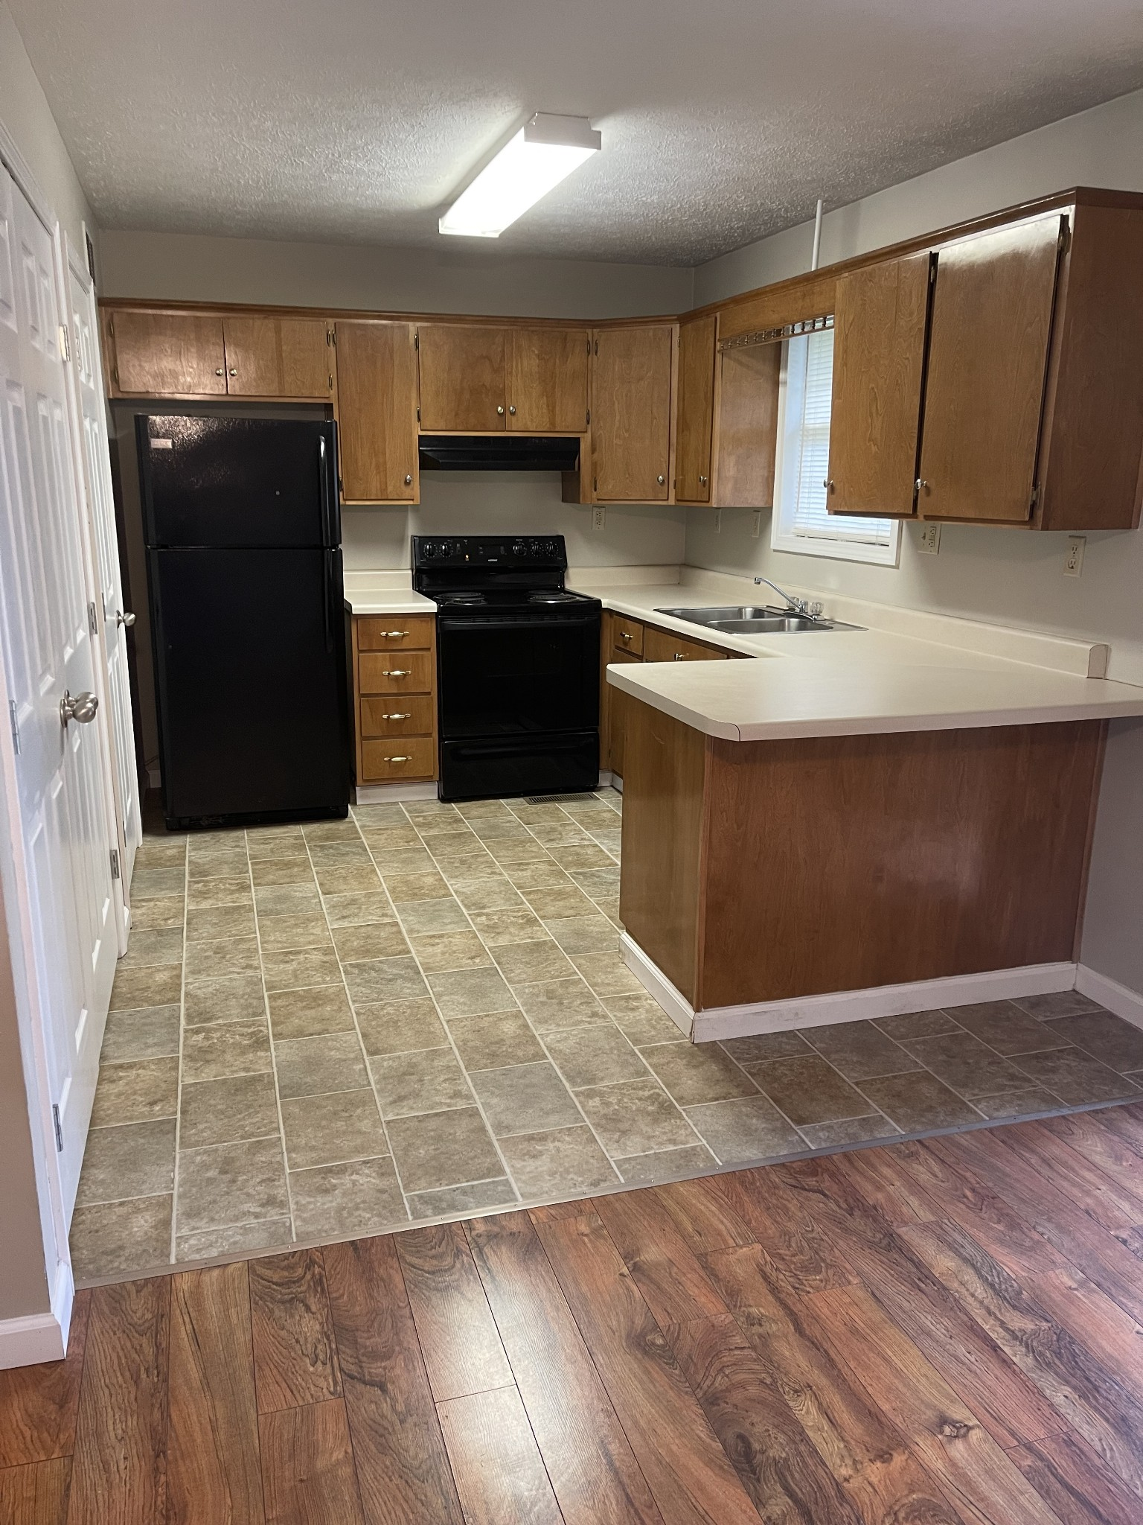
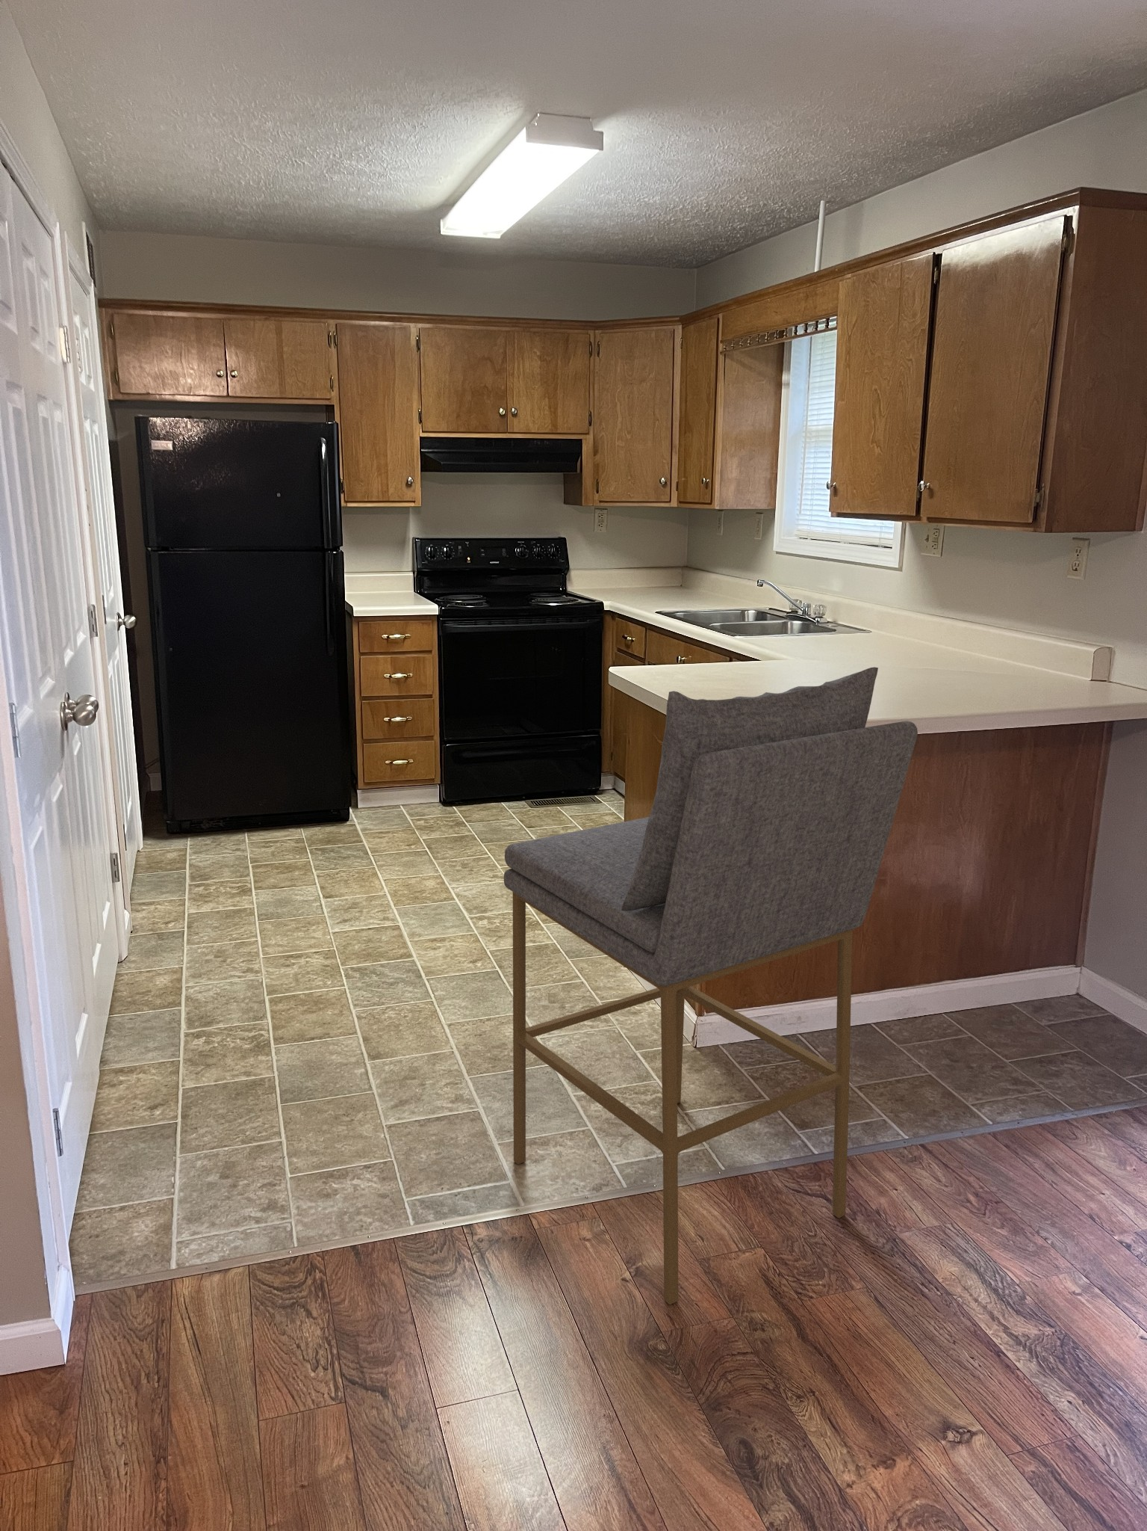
+ bar stool (692, 944)
